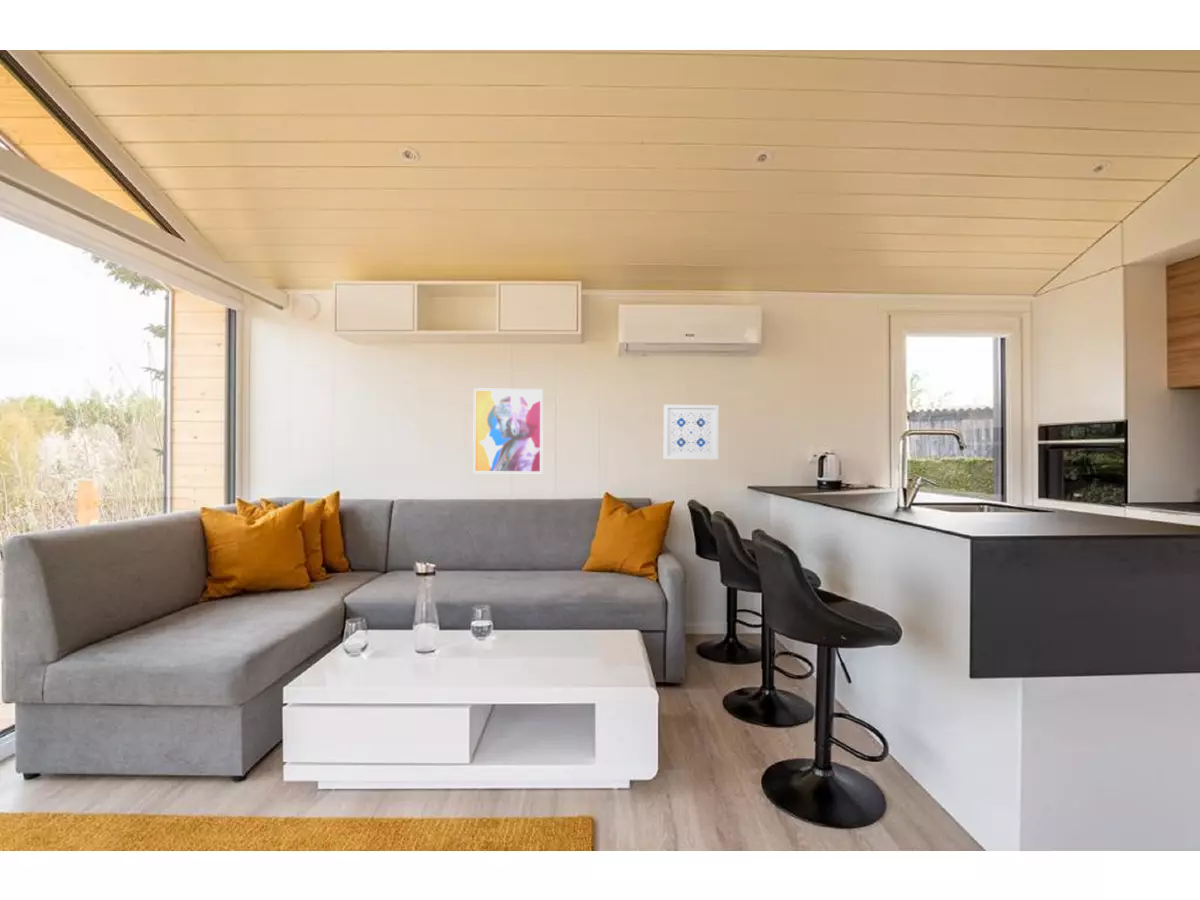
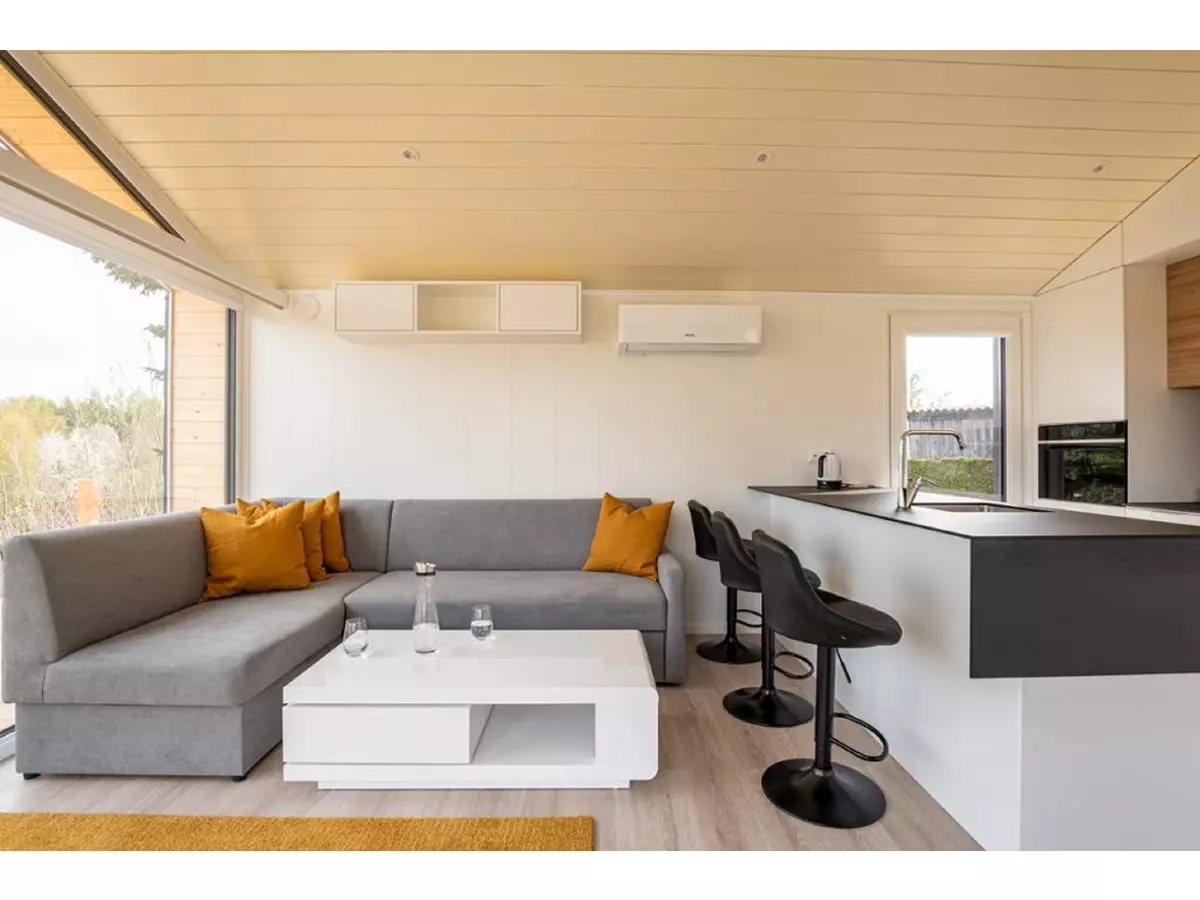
- wall art (508, 431)
- wall art (690, 432)
